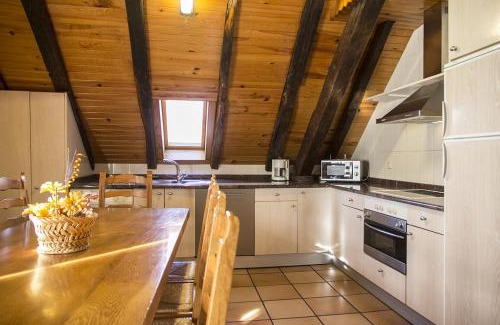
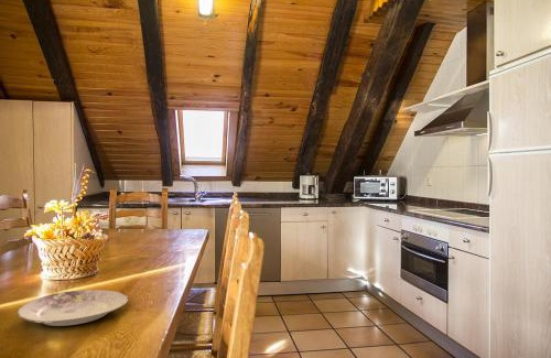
+ plate (75, 308)
